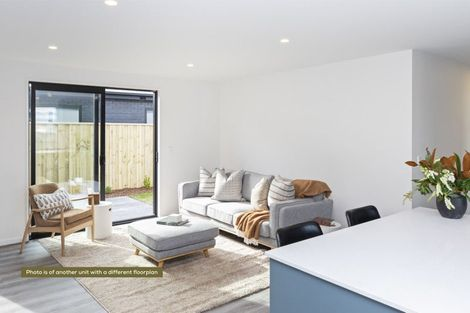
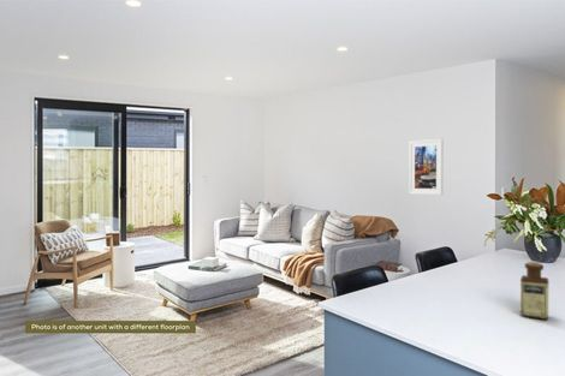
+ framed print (426, 167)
+ bottle (534, 288)
